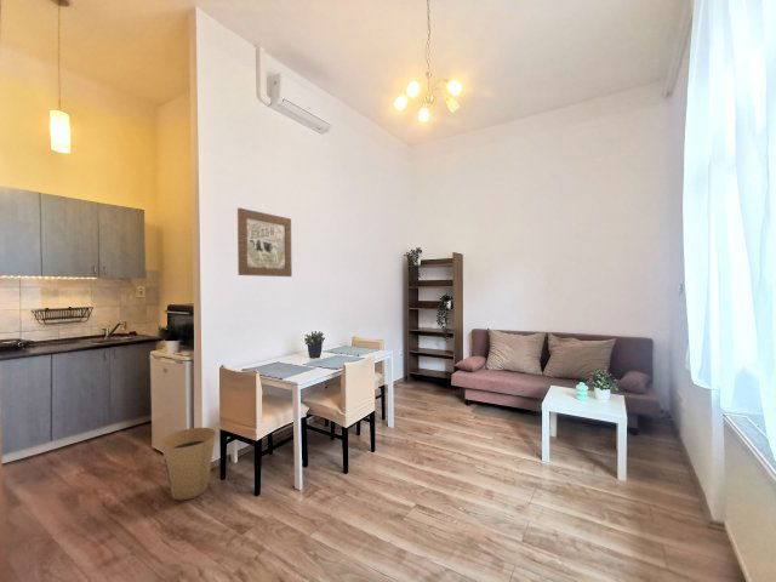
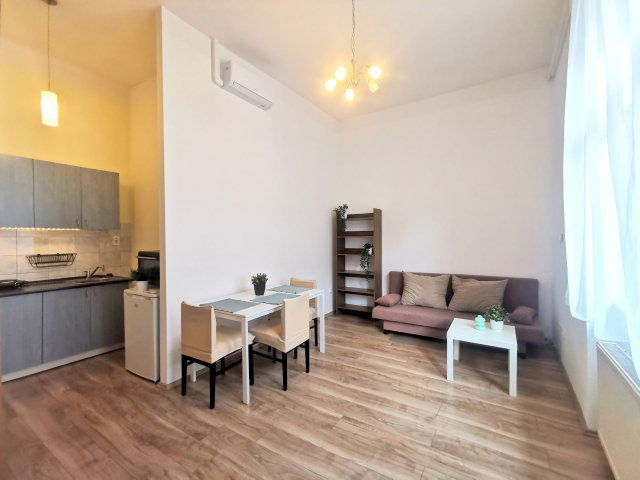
- trash can (189, 463)
- wall art (266, 245)
